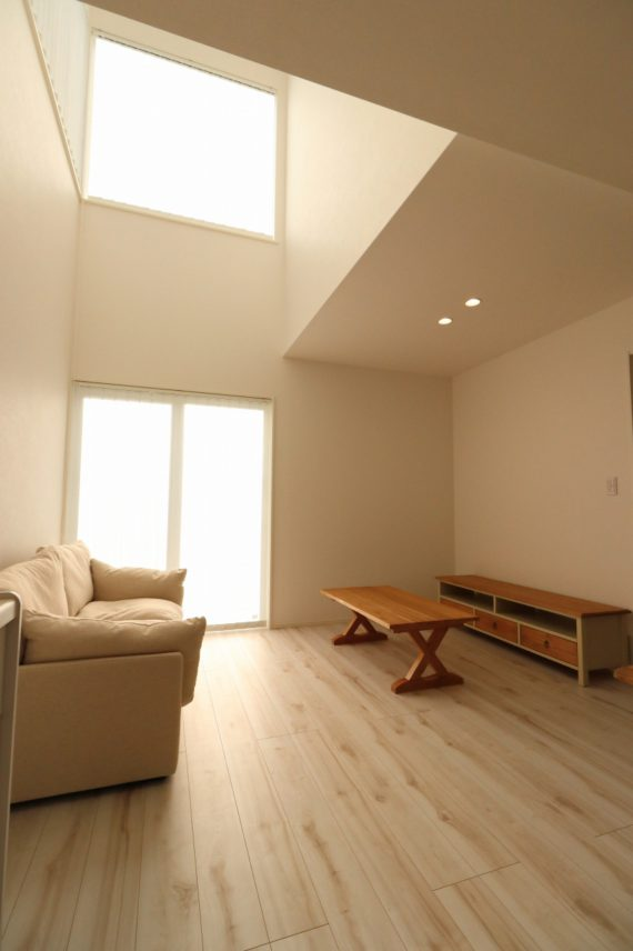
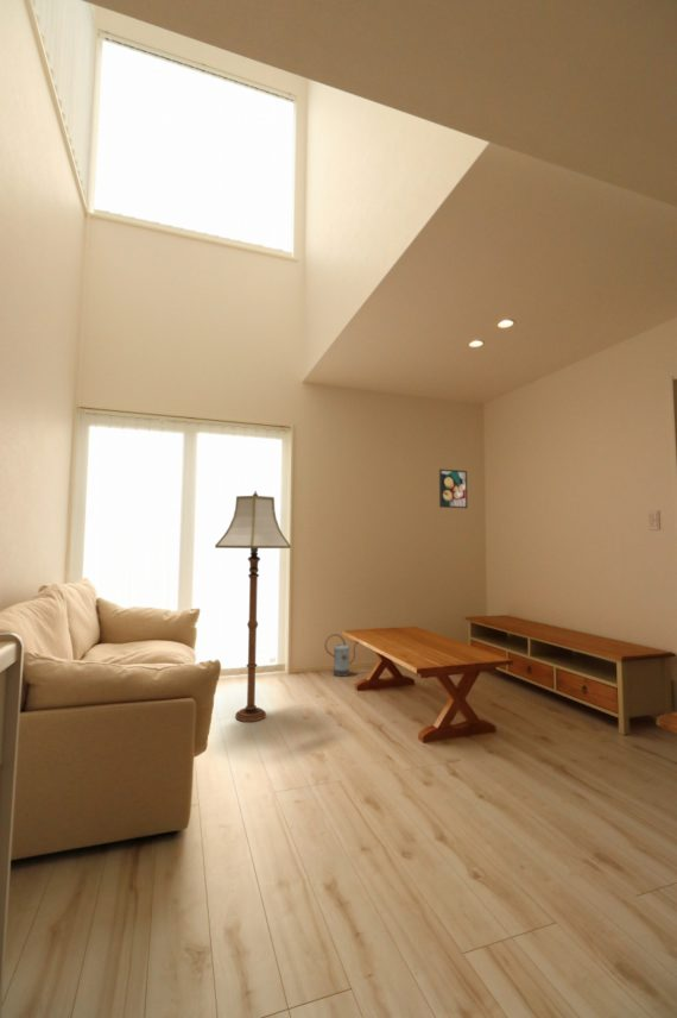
+ watering can (341, 653)
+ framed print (453, 489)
+ floor lamp (253, 601)
